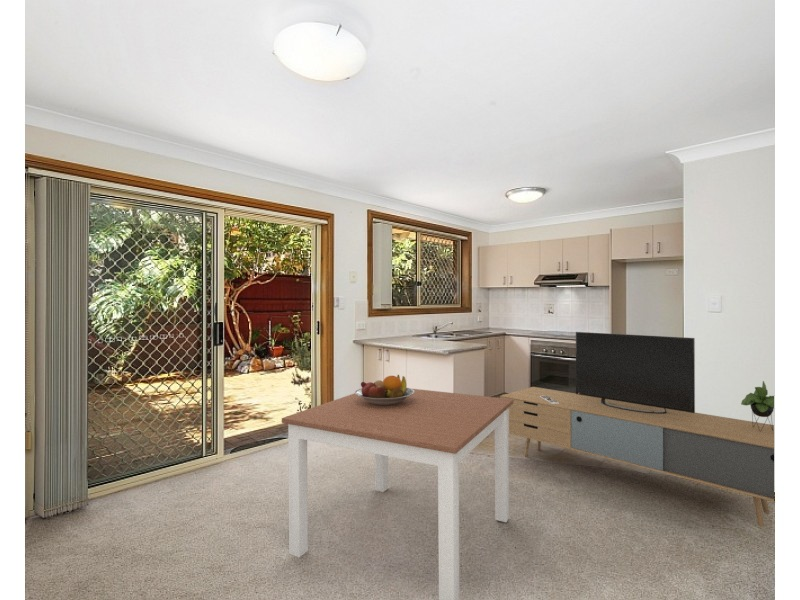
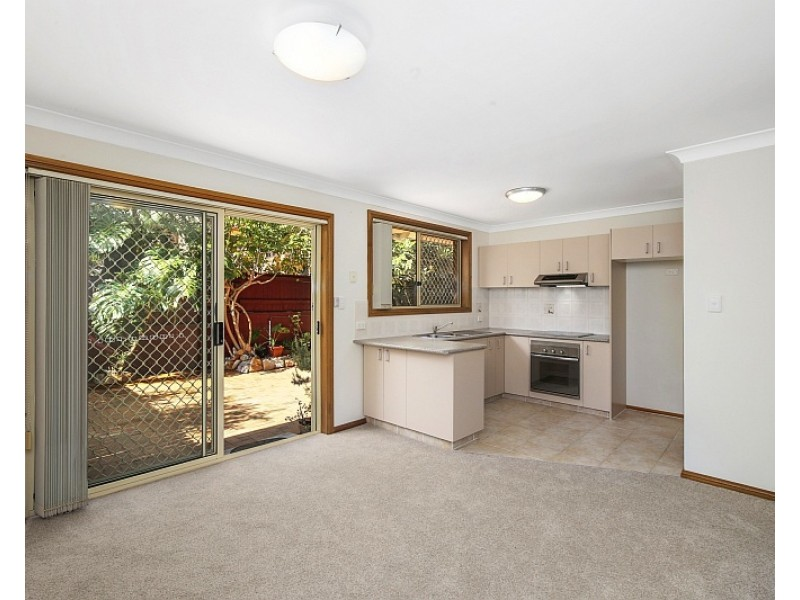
- dining table (409, 460)
- media console (627, 407)
- fruit bowl (384, 388)
